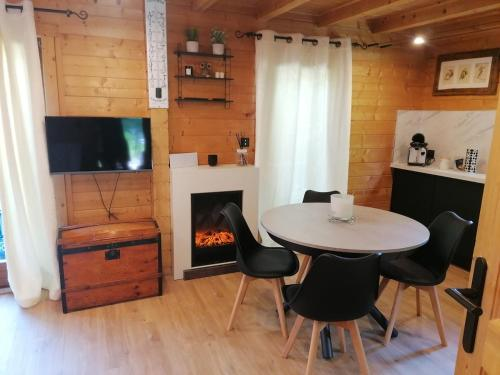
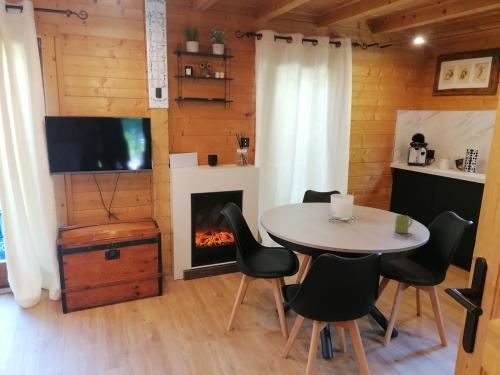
+ mug (404, 223)
